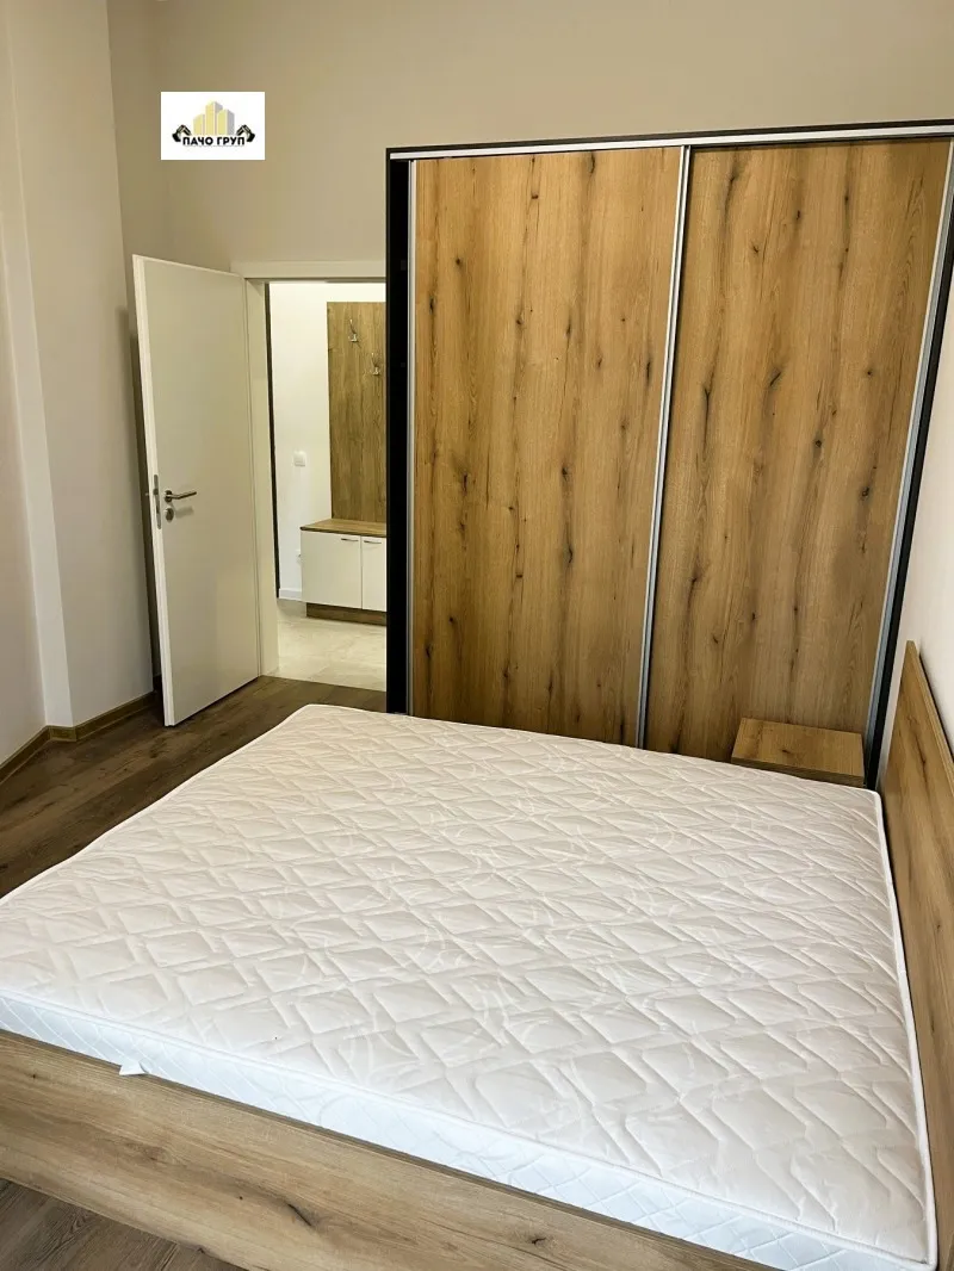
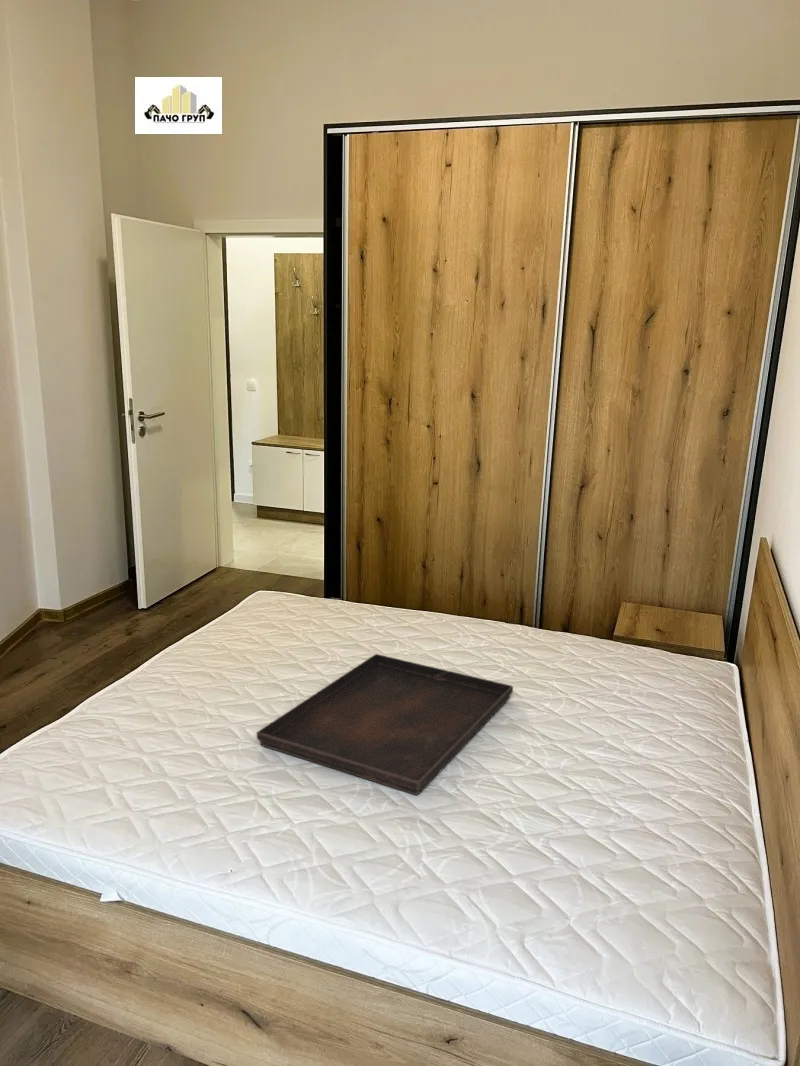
+ serving tray (393, 714)
